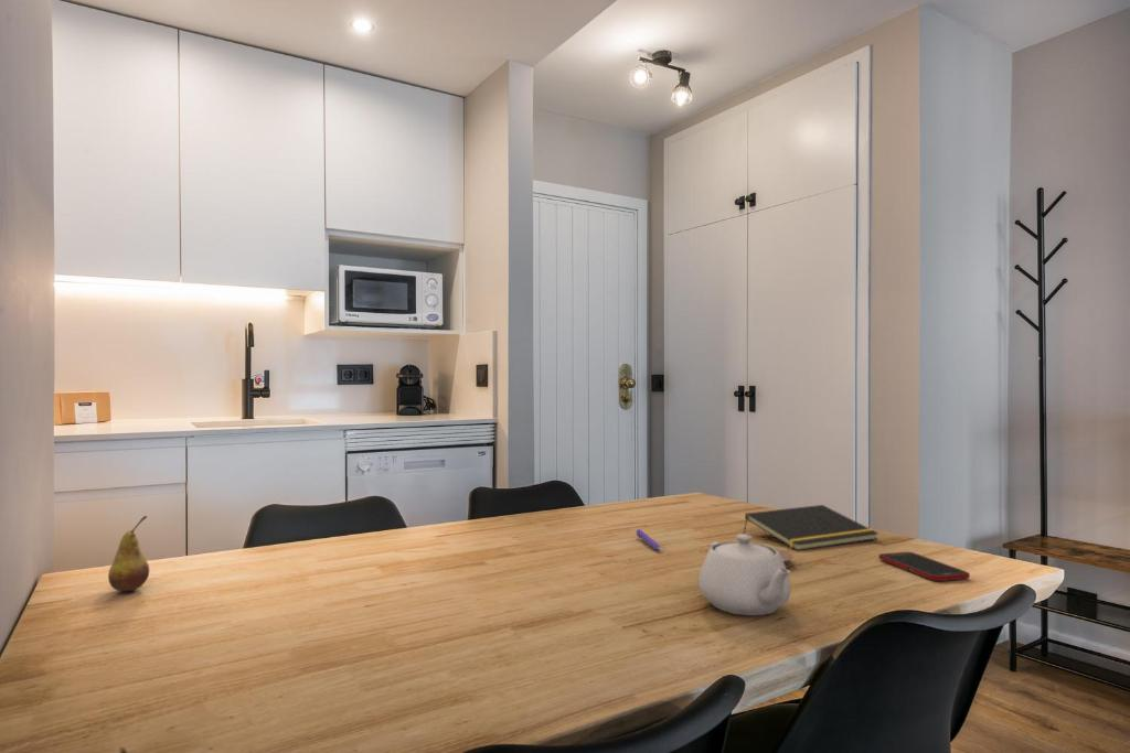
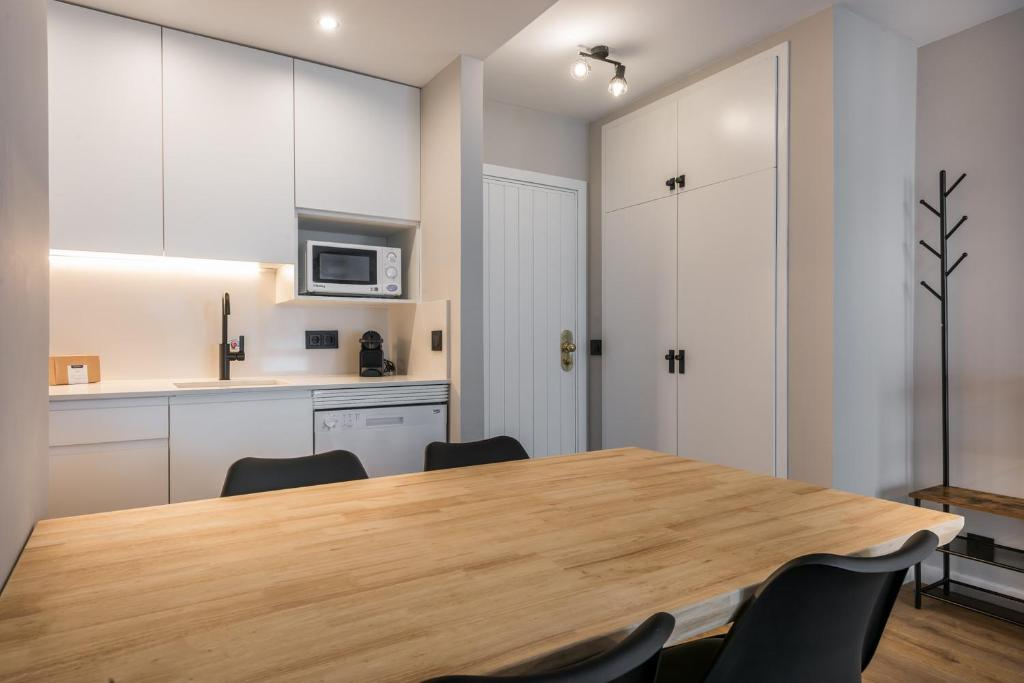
- coaster (775, 549)
- teapot (746, 571)
- fruit (128, 552)
- cell phone (921, 566)
- notepad (810, 525)
- pen (648, 539)
